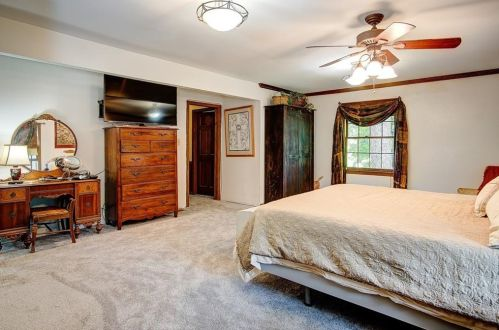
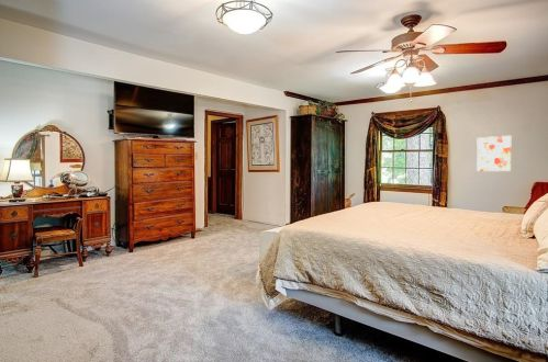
+ wall art (493, 154)
